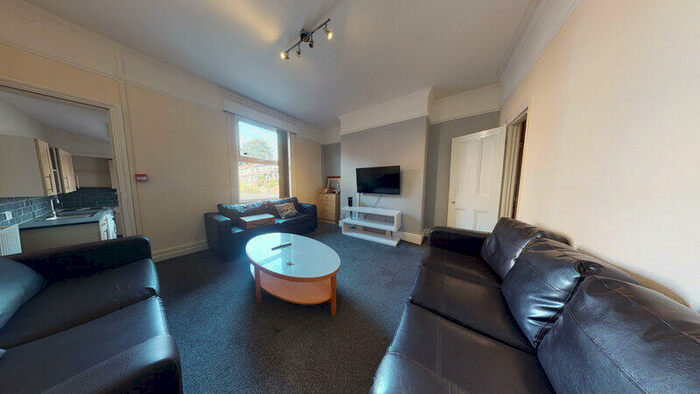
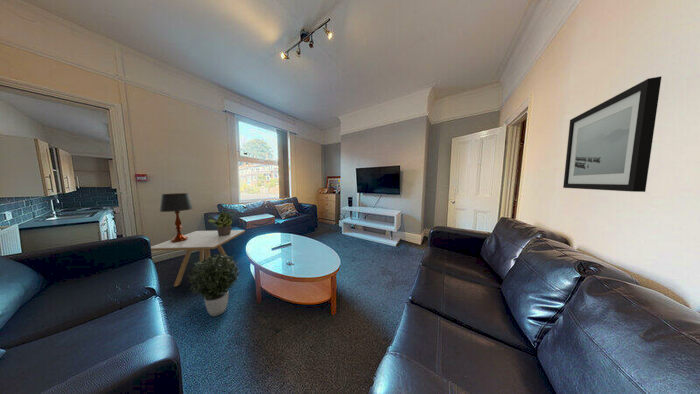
+ potted plant (215, 284)
+ wall art (598, 147)
+ table lamp (177, 217)
+ side table (205, 256)
+ potted plant (220, 223)
